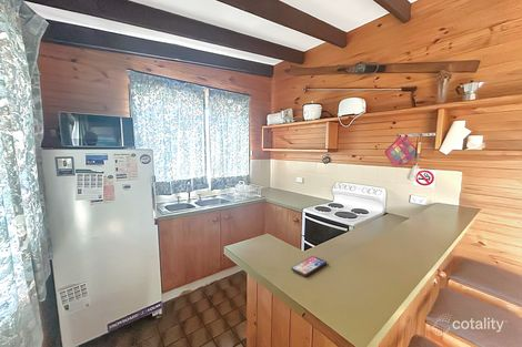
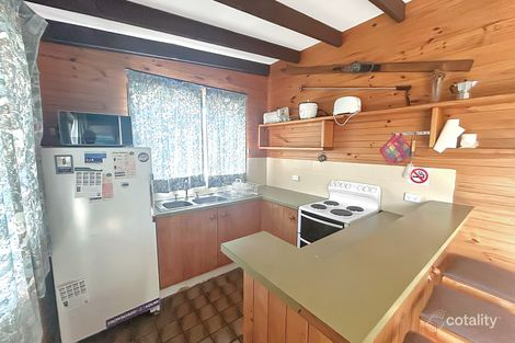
- smartphone (309, 265)
